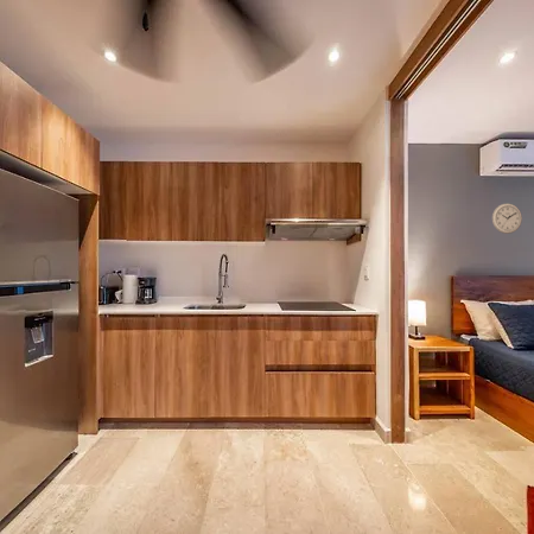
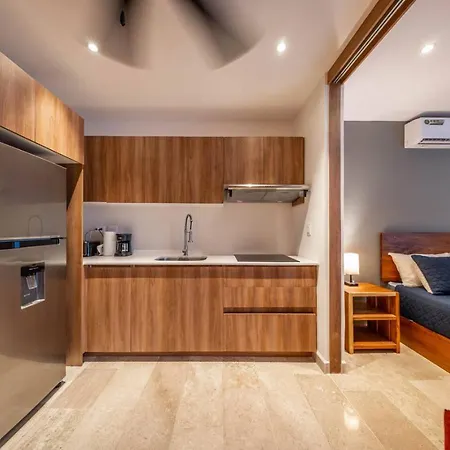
- wall clock (507, 218)
